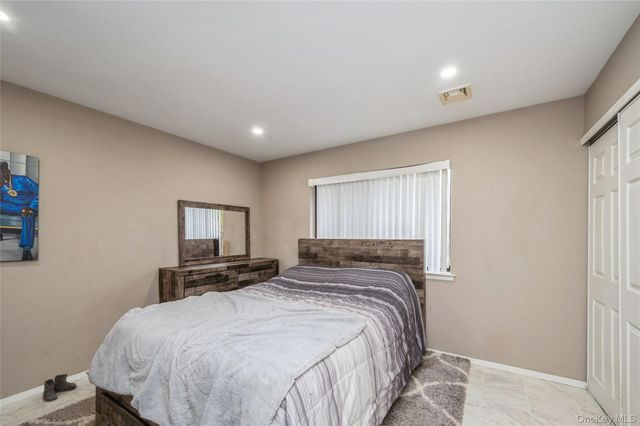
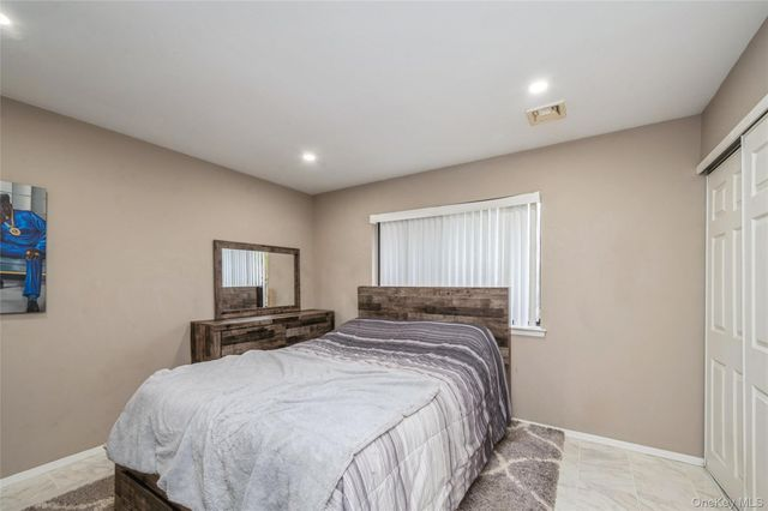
- boots (57, 386)
